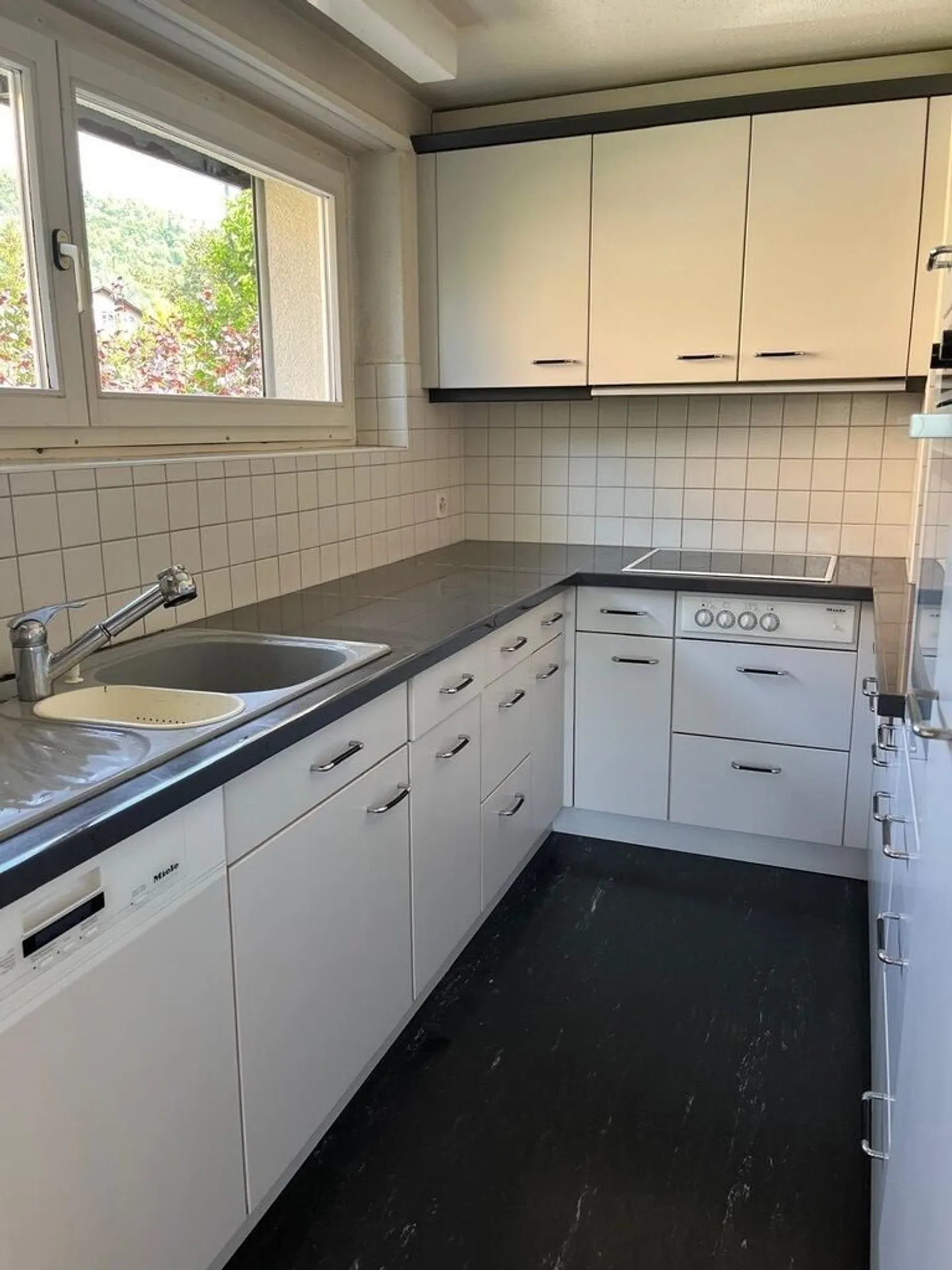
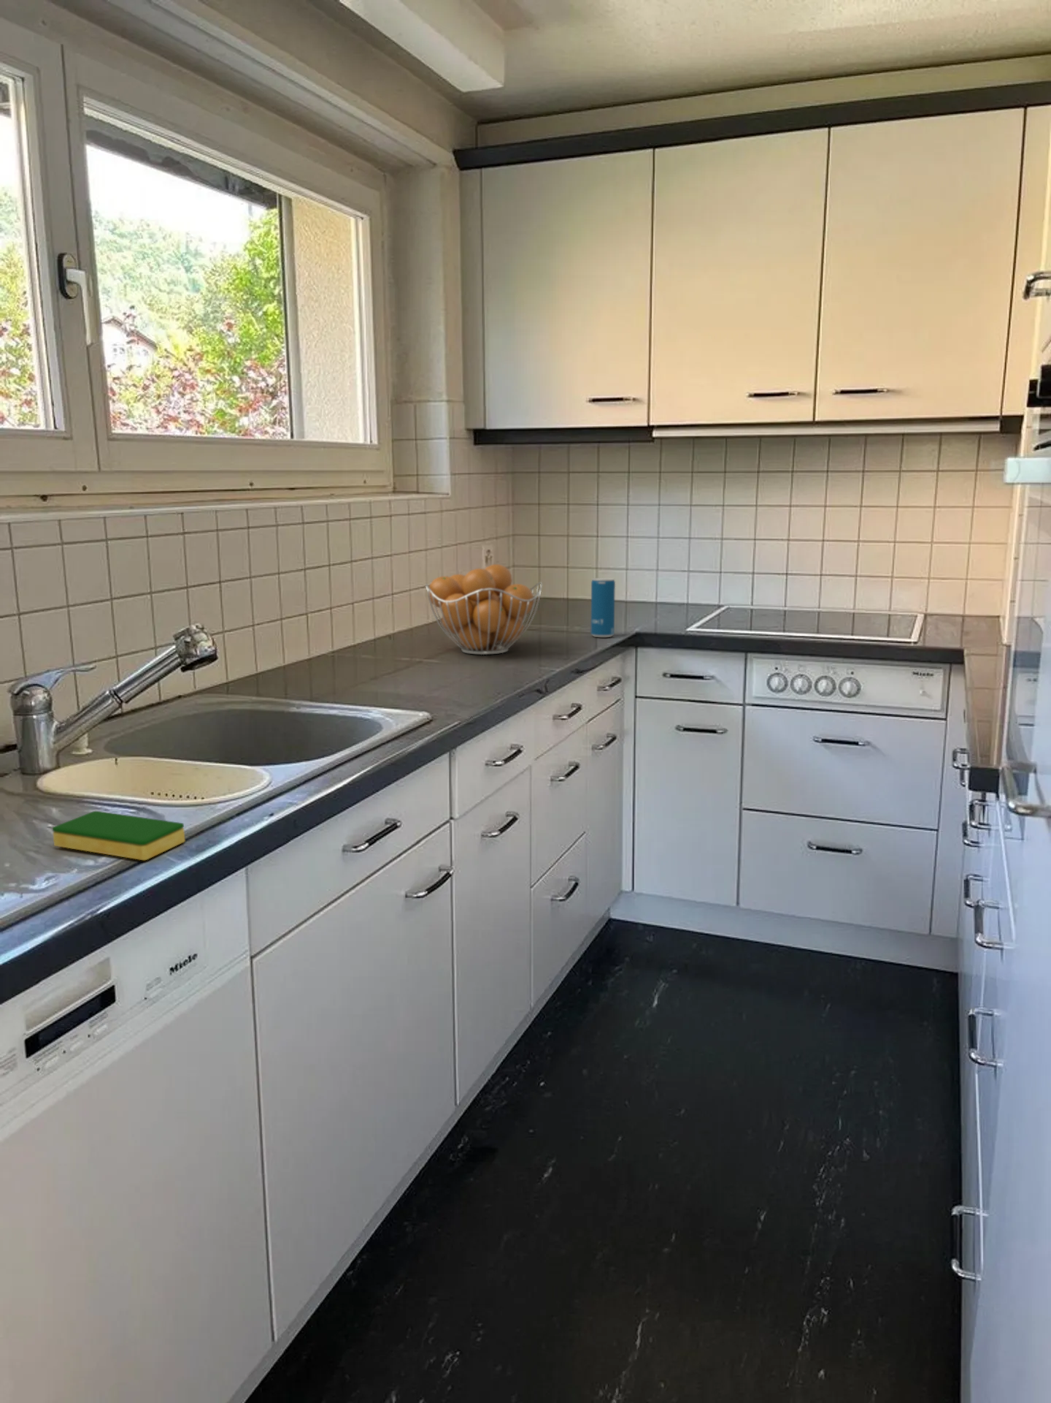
+ dish sponge (119, 834)
+ fruit basket (484, 608)
+ beverage can (603, 608)
